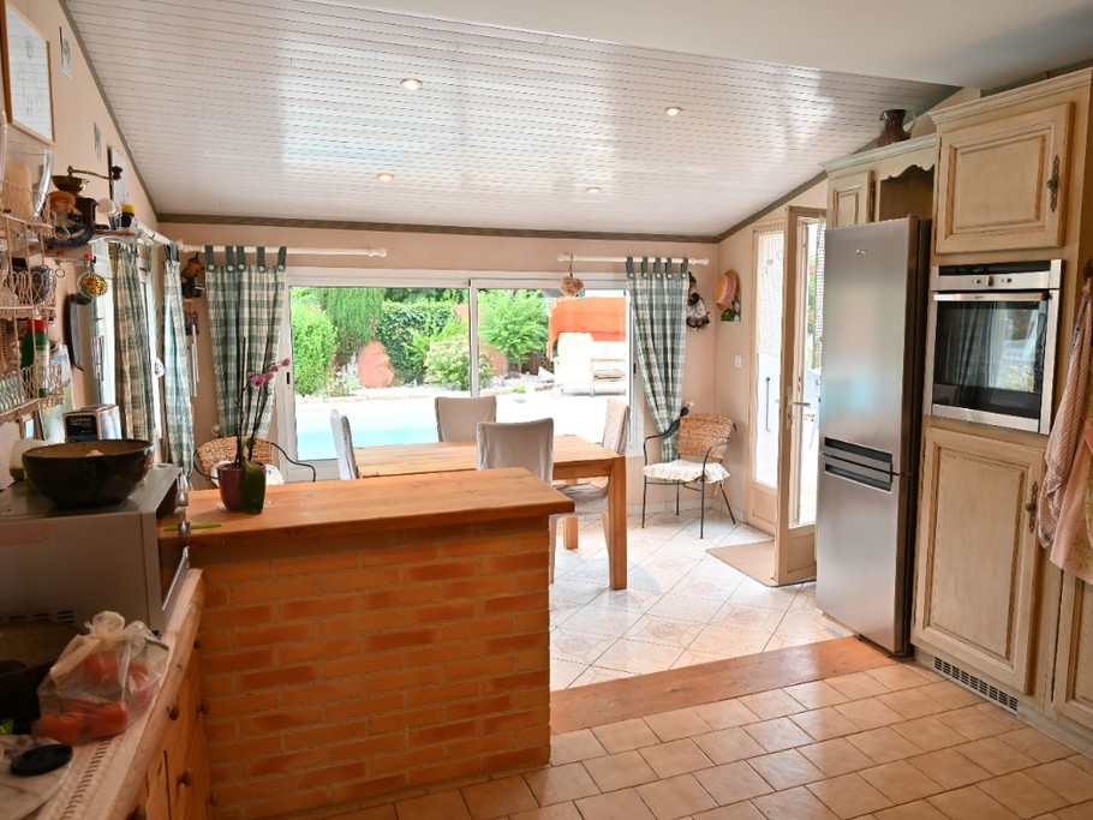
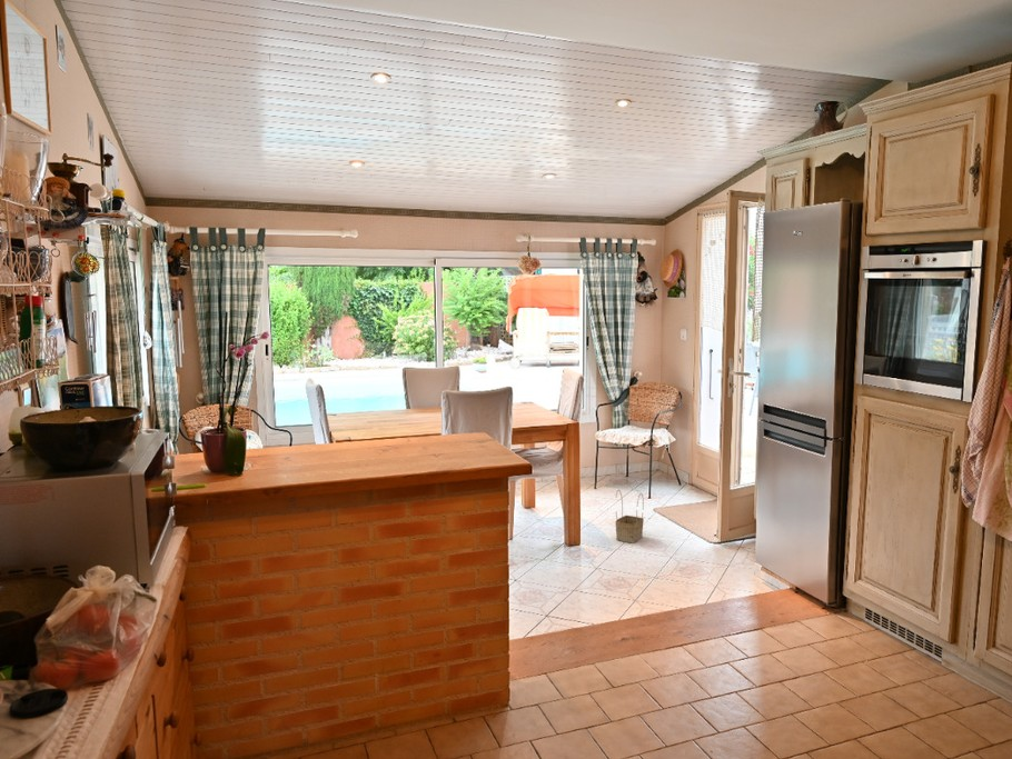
+ basket (628, 516)
